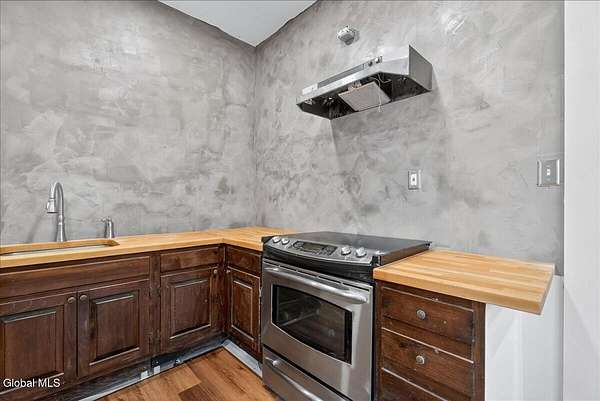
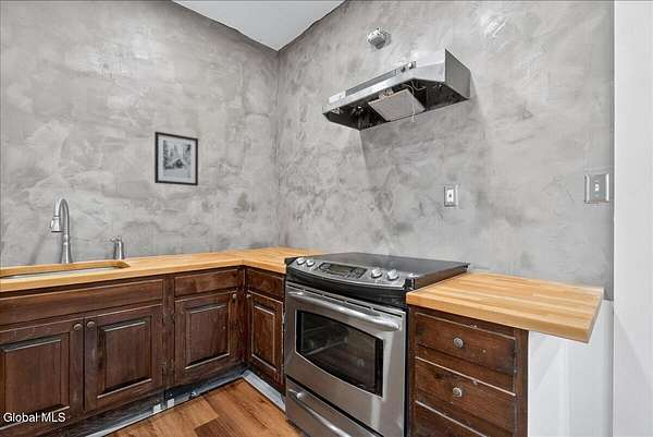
+ wall art (176, 159)
